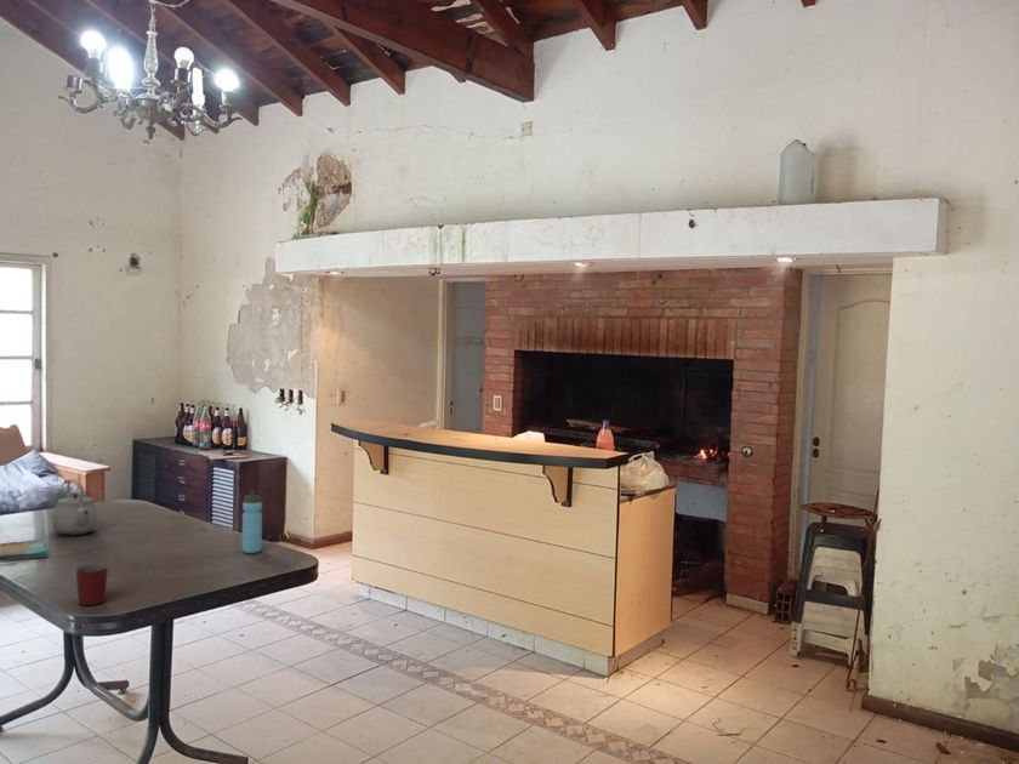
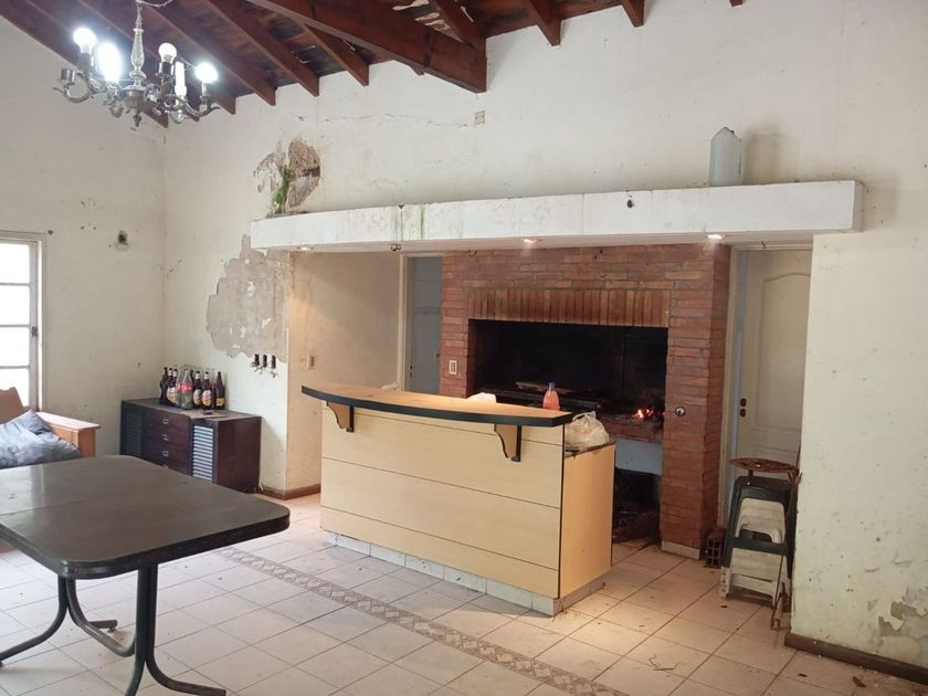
- tea kettle (76, 507)
- mug (90, 583)
- dish towel (19, 549)
- water bottle (251, 520)
